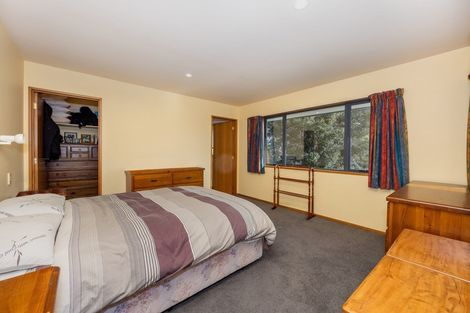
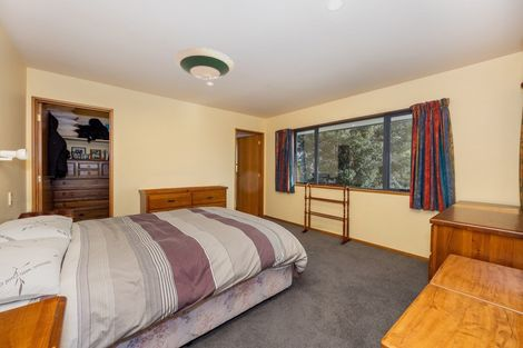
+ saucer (205, 70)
